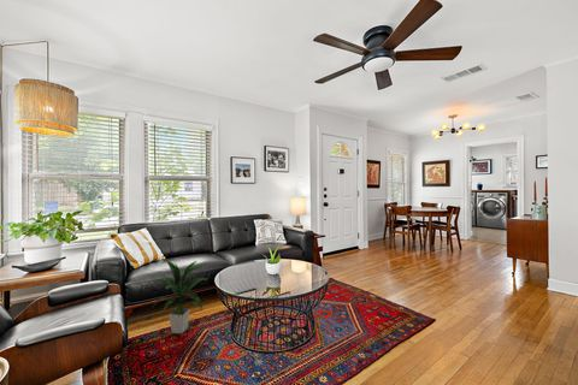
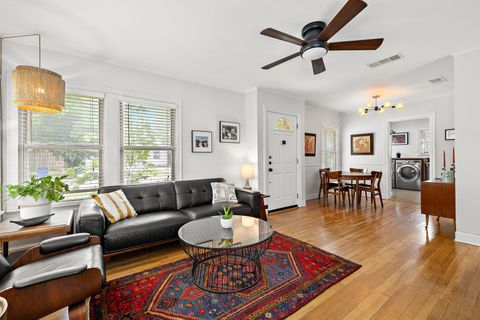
- indoor plant (182, 294)
